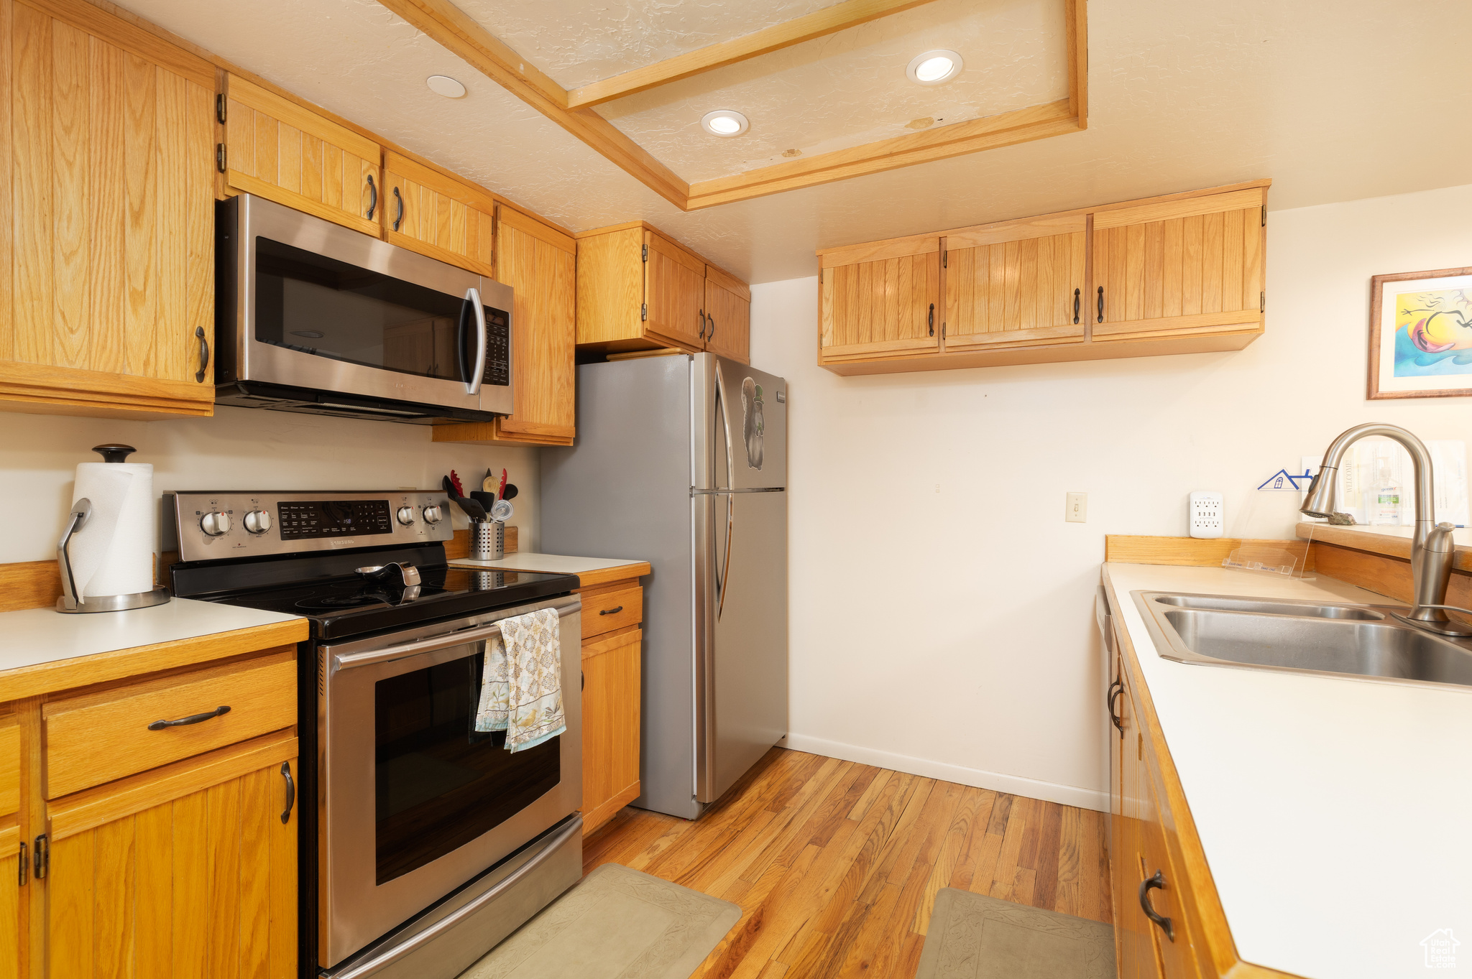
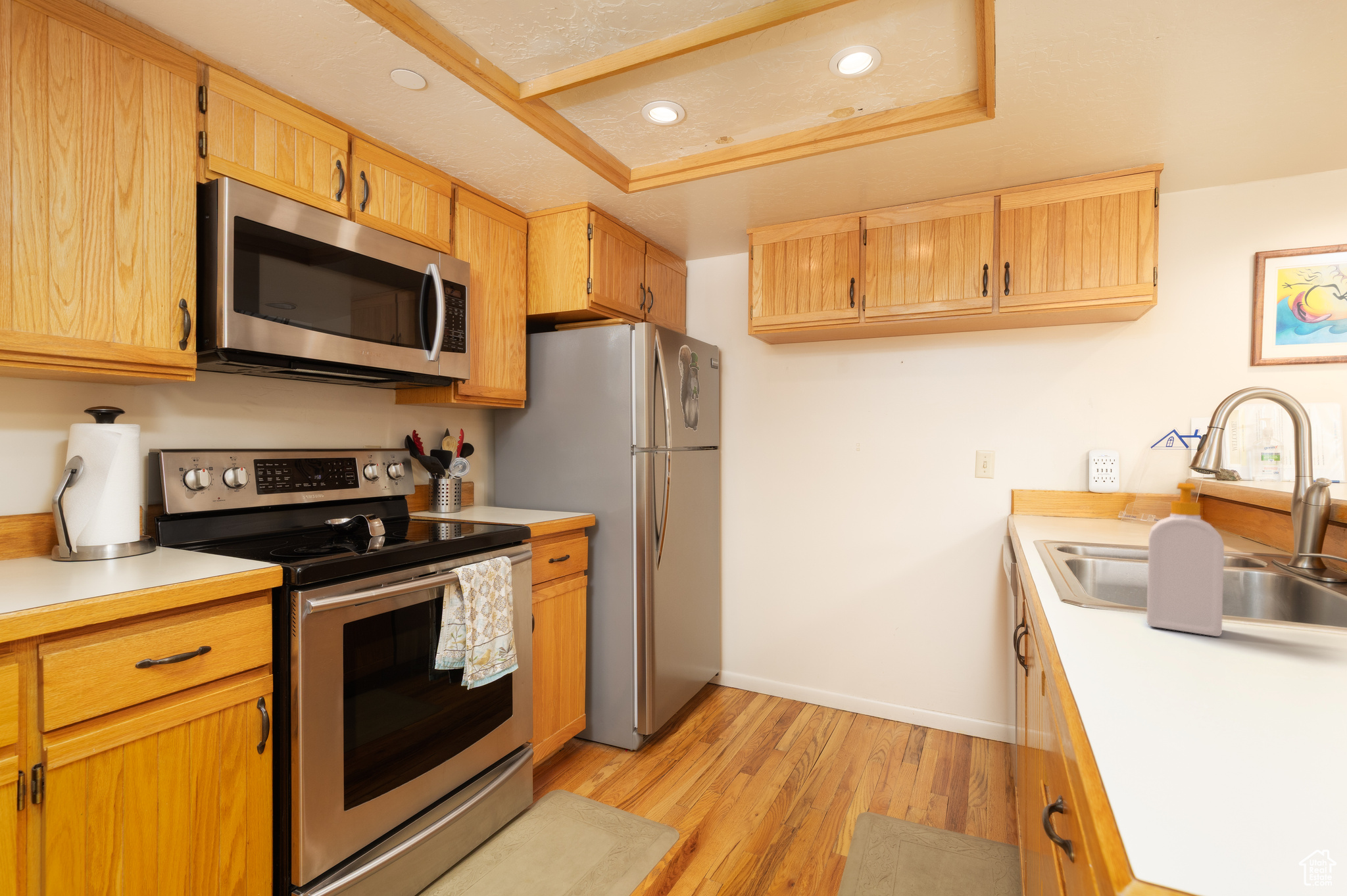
+ soap bottle (1184, 555)
